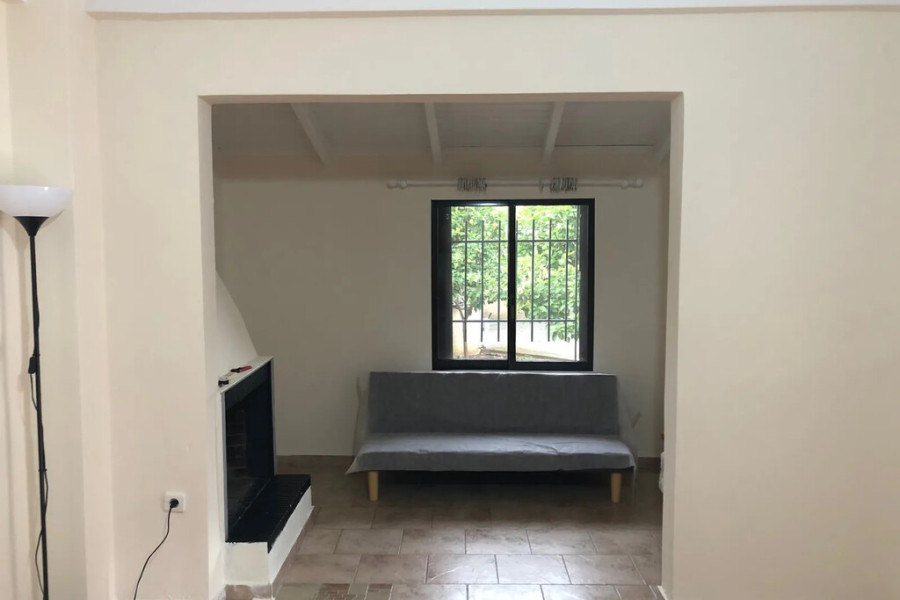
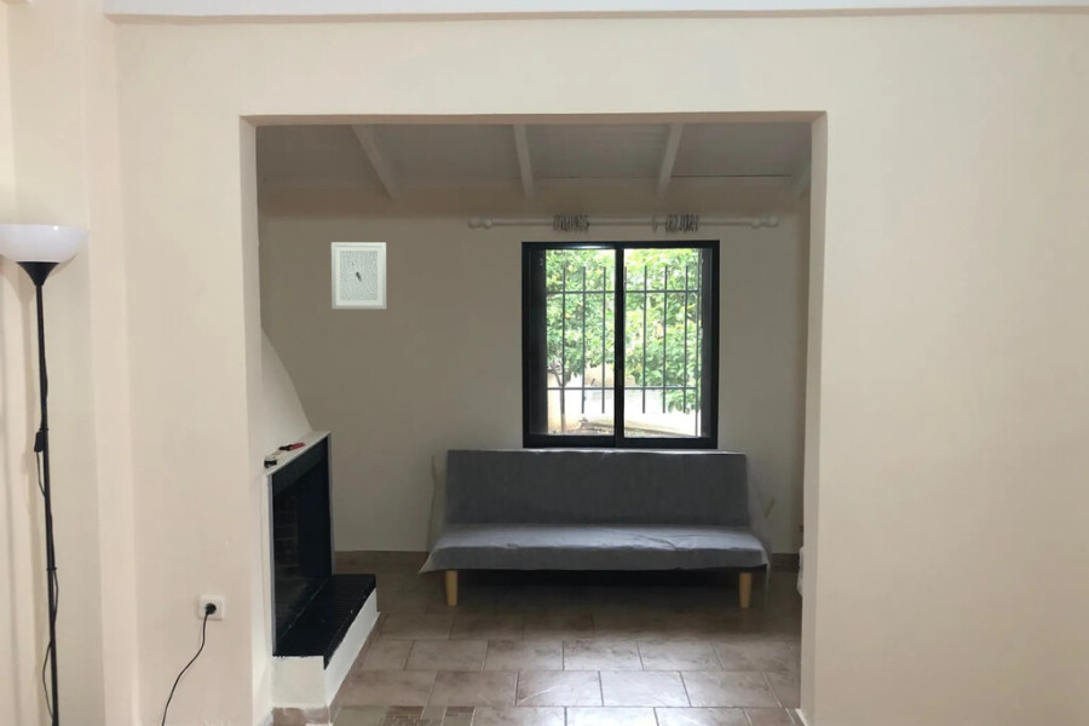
+ wall art (358, 276)
